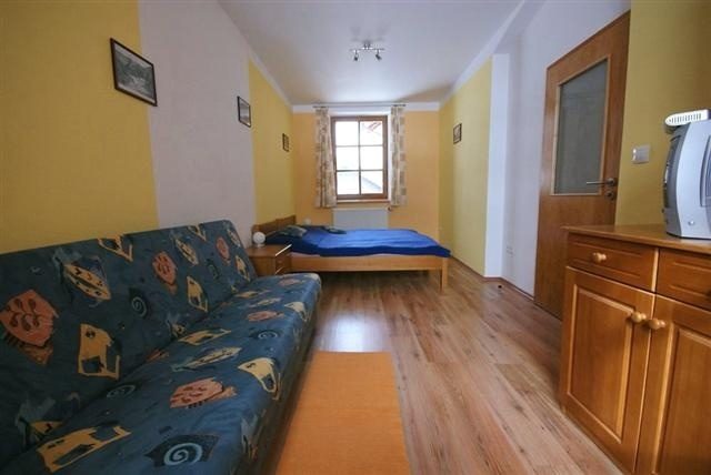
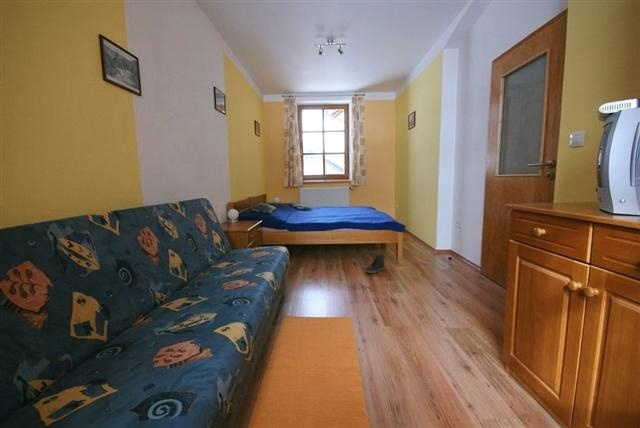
+ sneaker (374, 263)
